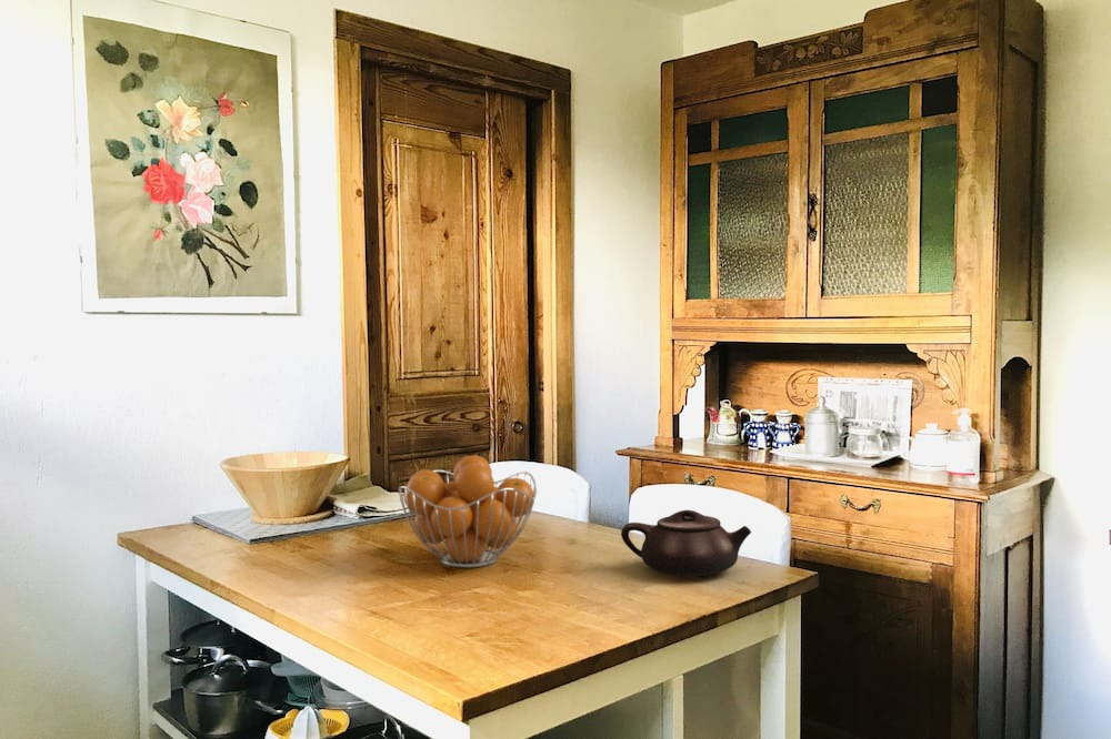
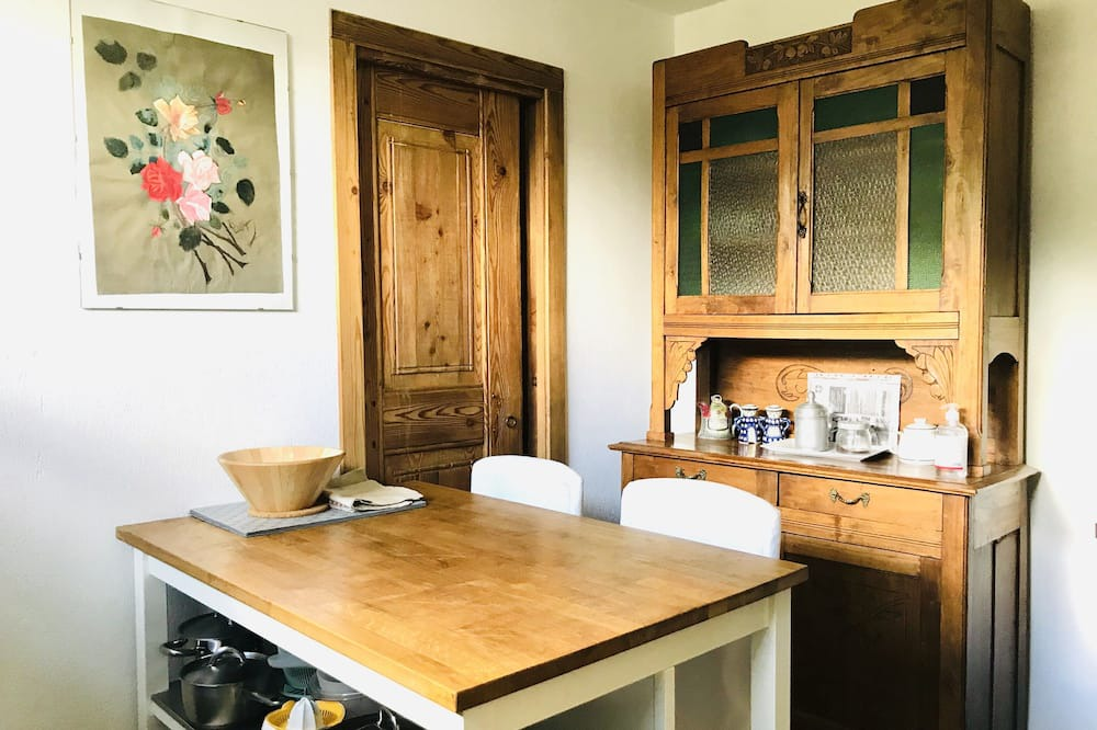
- fruit basket (468, 509)
- teapot (687, 538)
